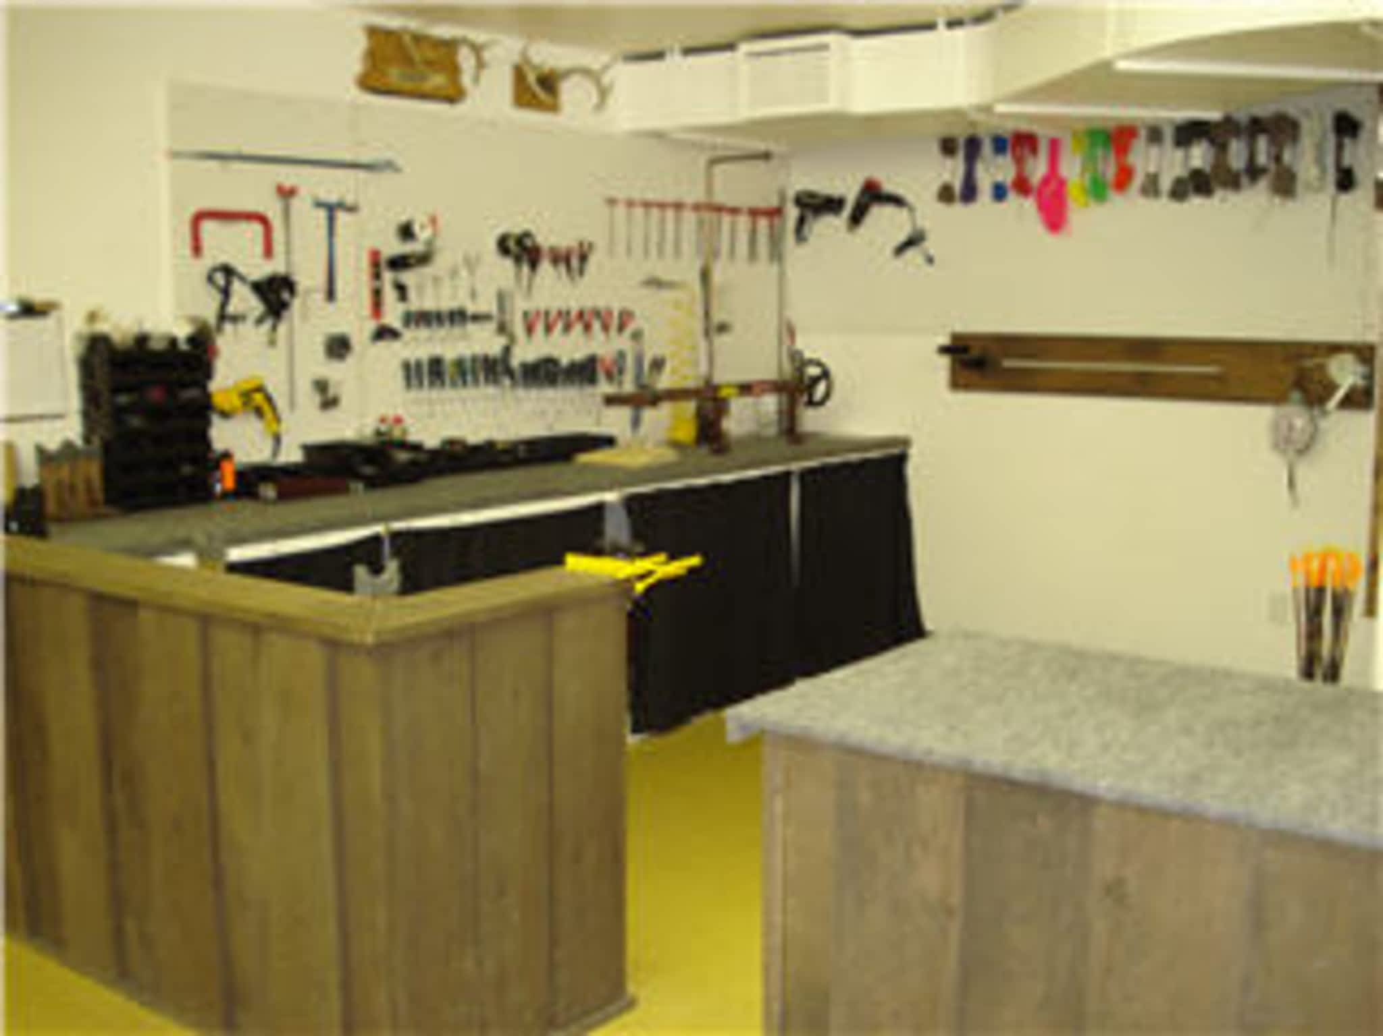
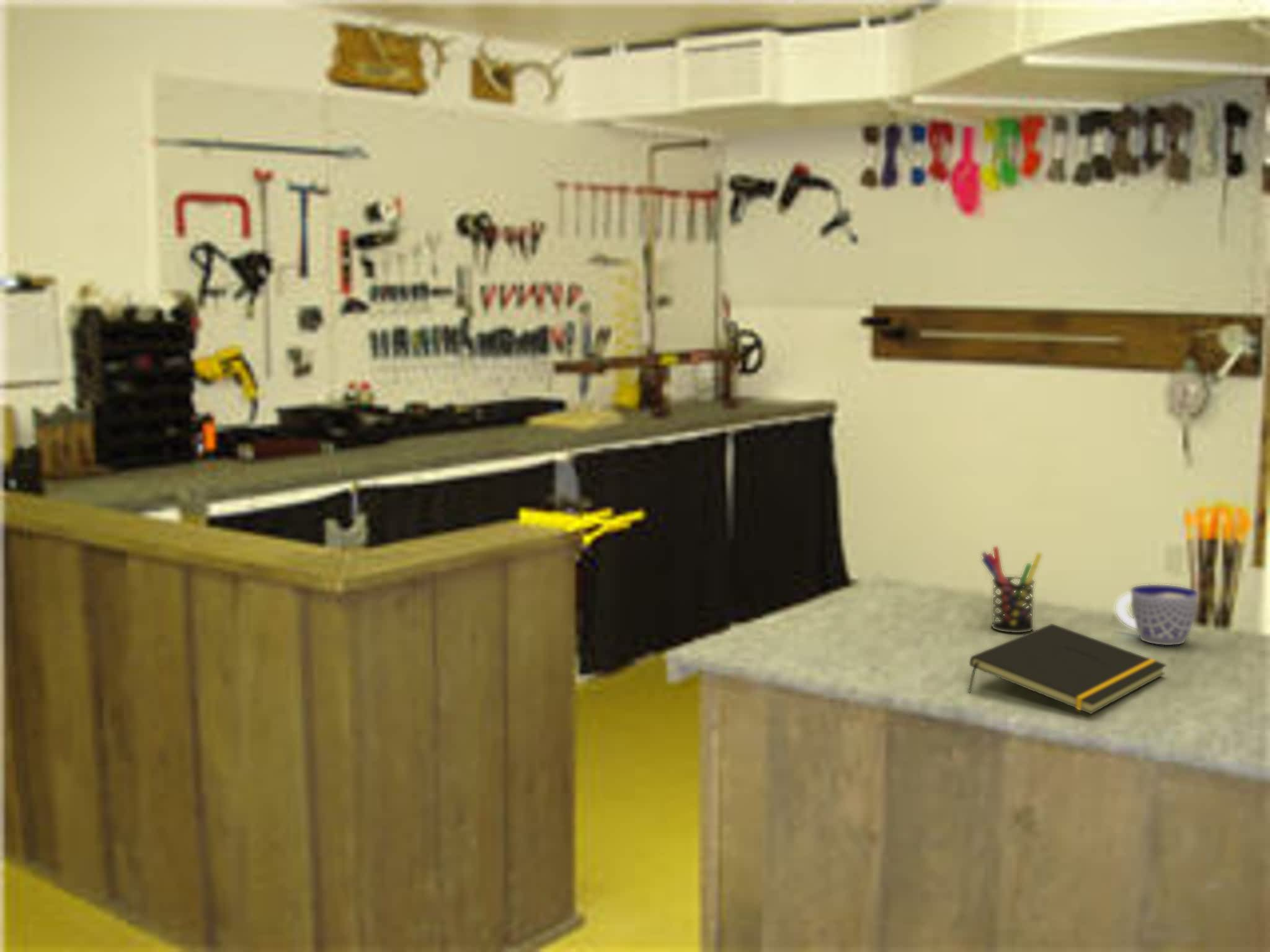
+ cup (1153, 614)
+ pen holder (1013, 588)
+ notepad (1070, 665)
